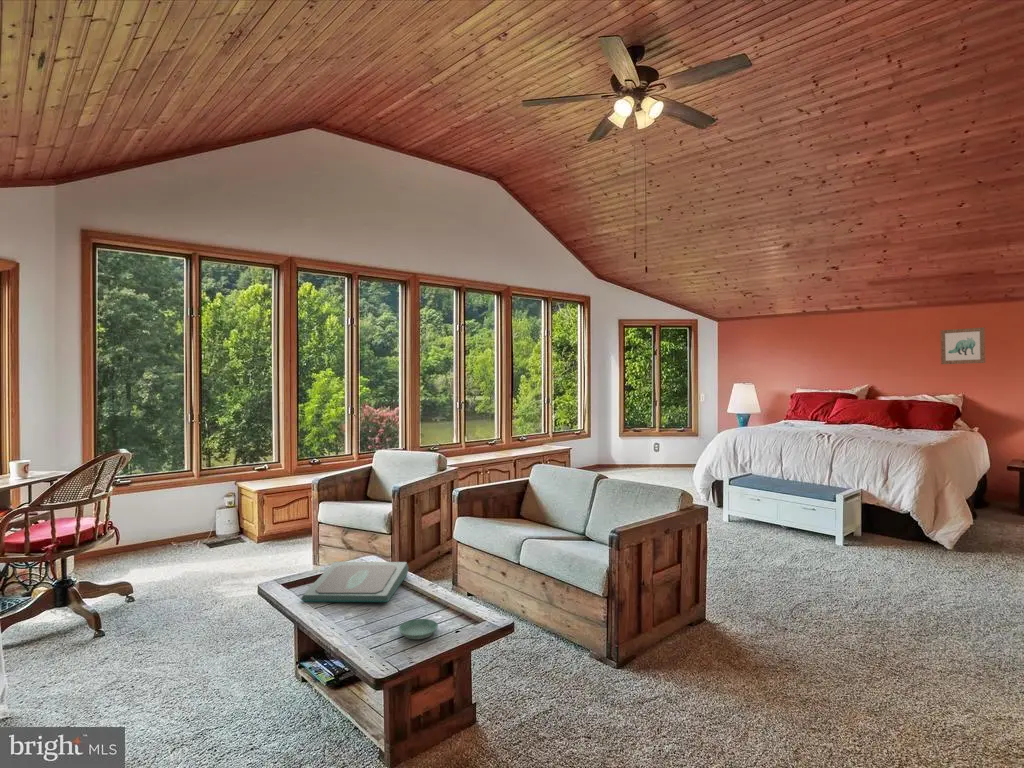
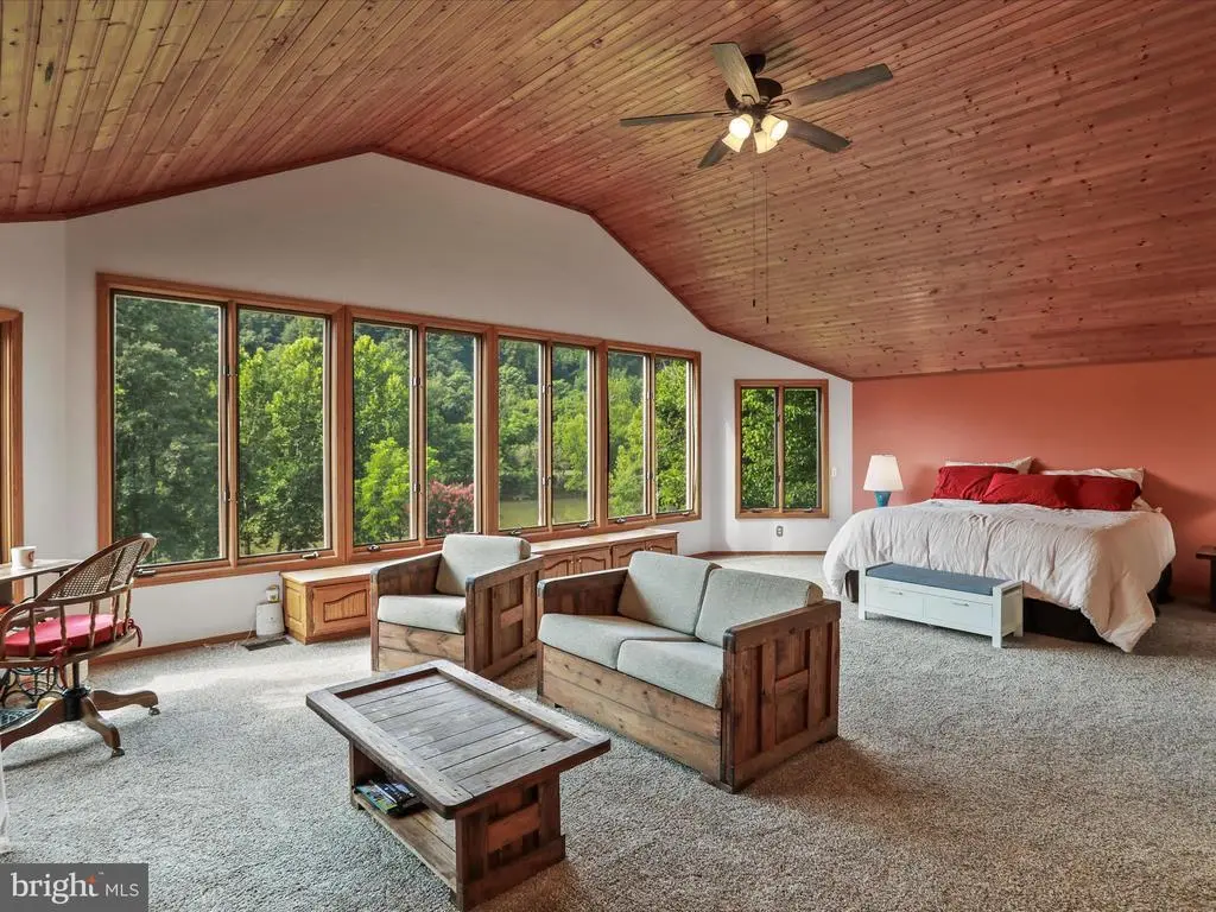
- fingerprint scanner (358, 580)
- wall art (962, 346)
- saucer (418, 629)
